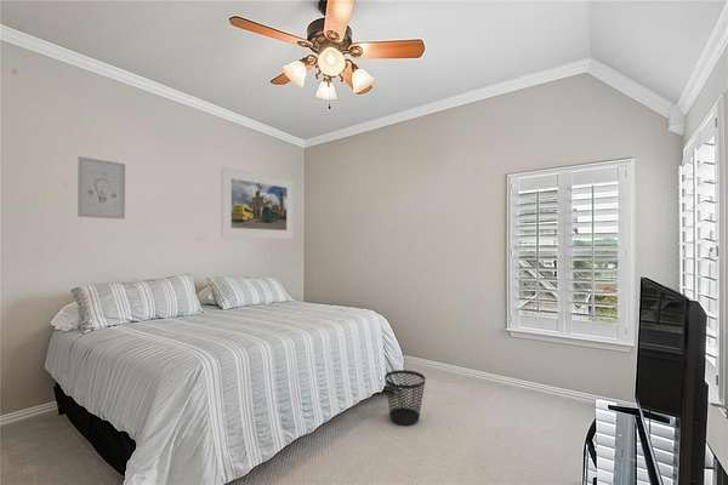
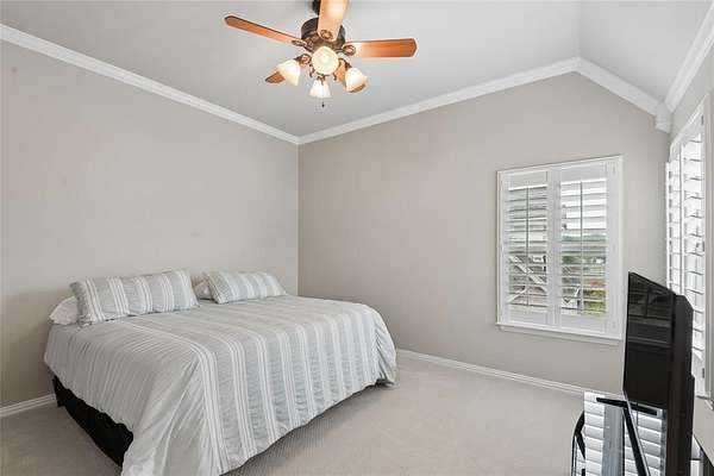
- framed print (260, 206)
- wastebasket (404, 398)
- wall art (102, 189)
